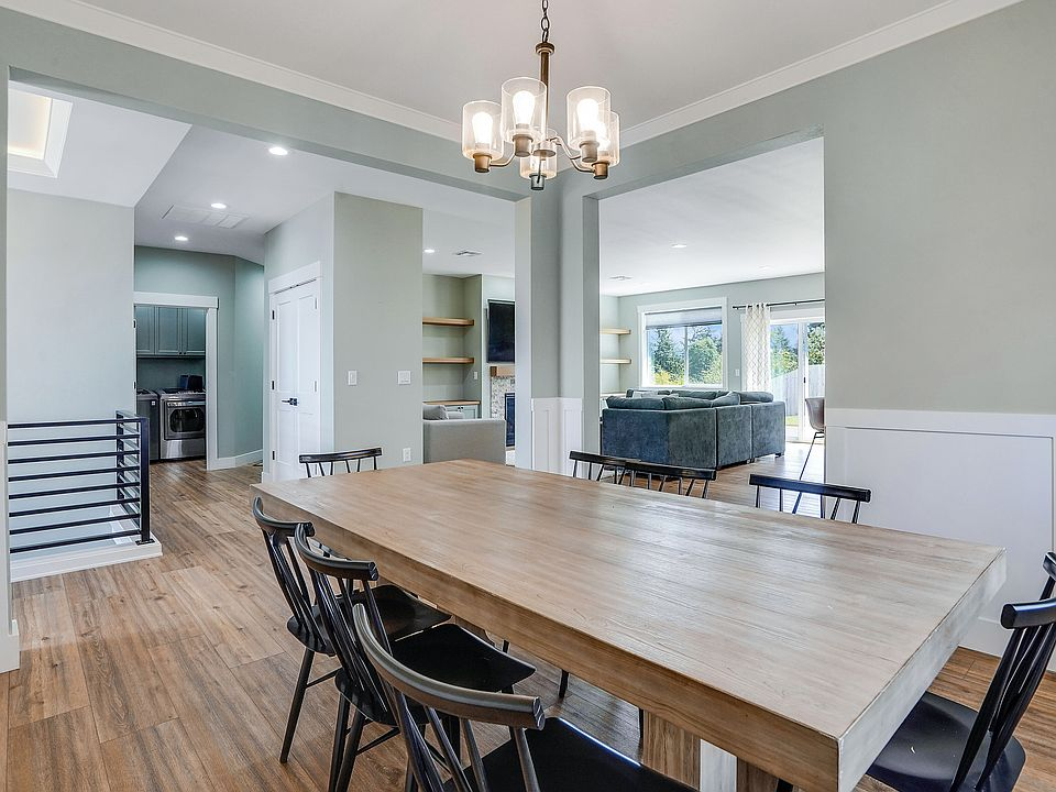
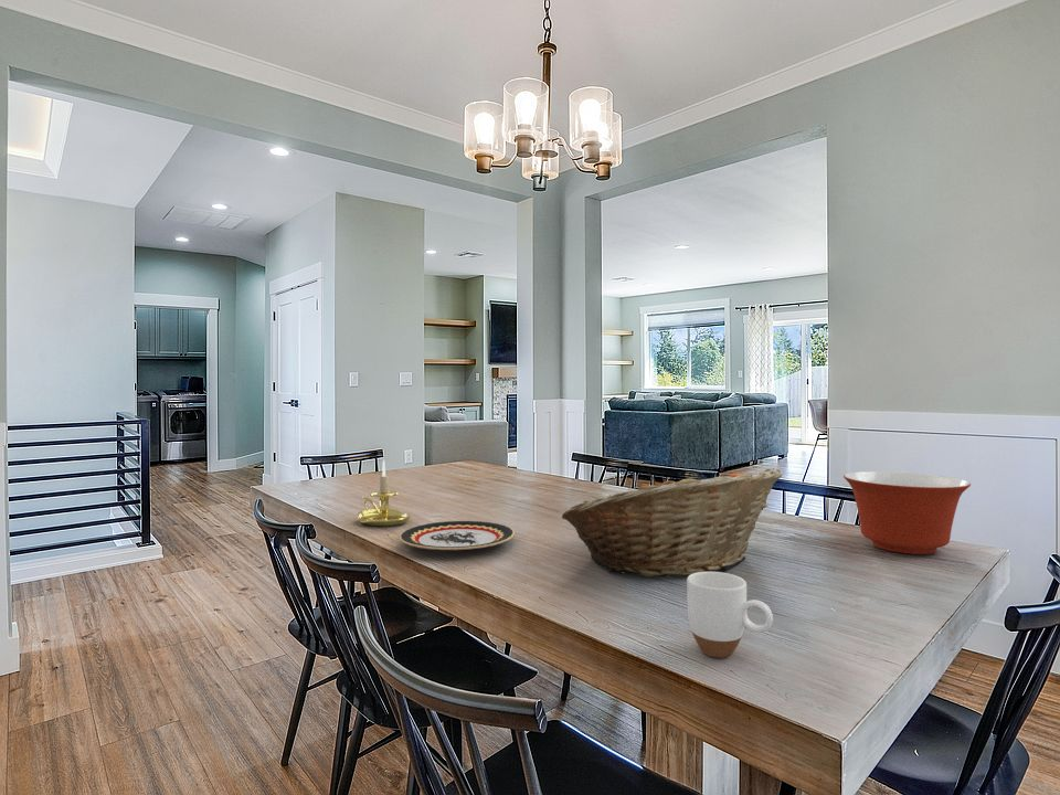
+ mixing bowl (903, 512)
+ fruit basket (674, 512)
+ plate (457, 538)
+ mug (729, 618)
+ candle holder (381, 489)
